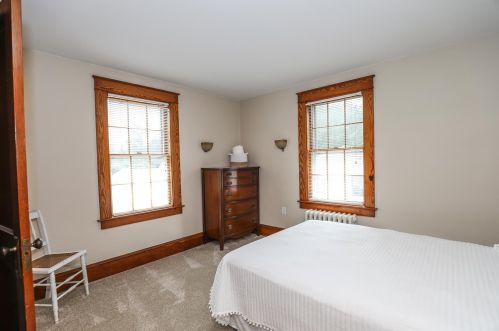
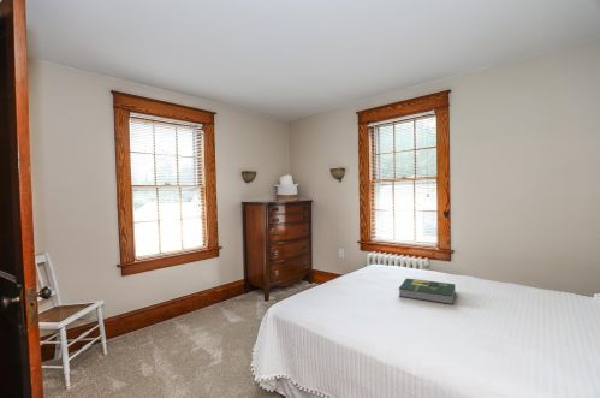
+ book (427, 290)
